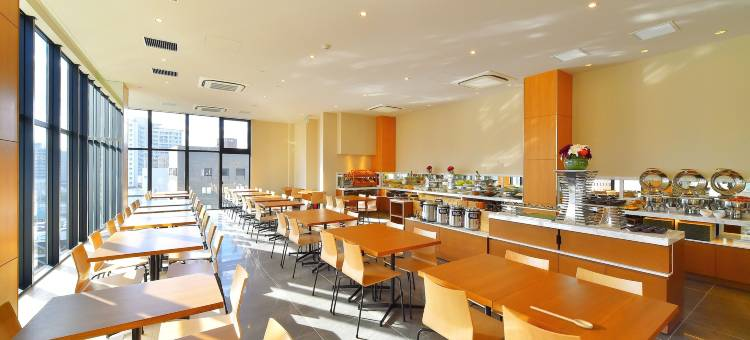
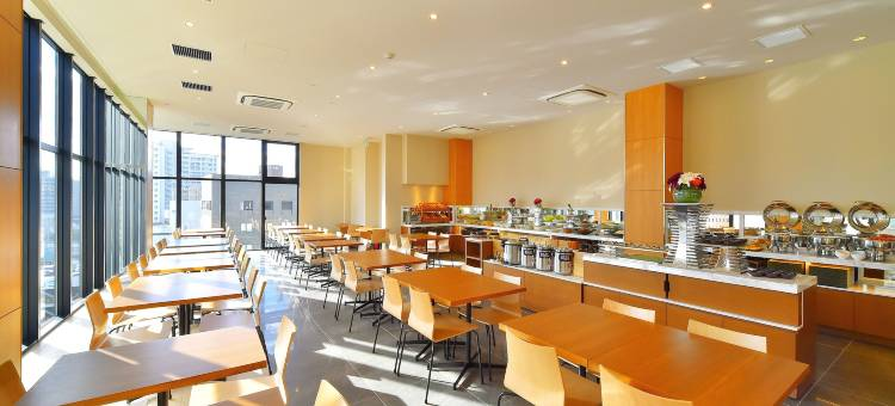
- spoon (559, 316)
